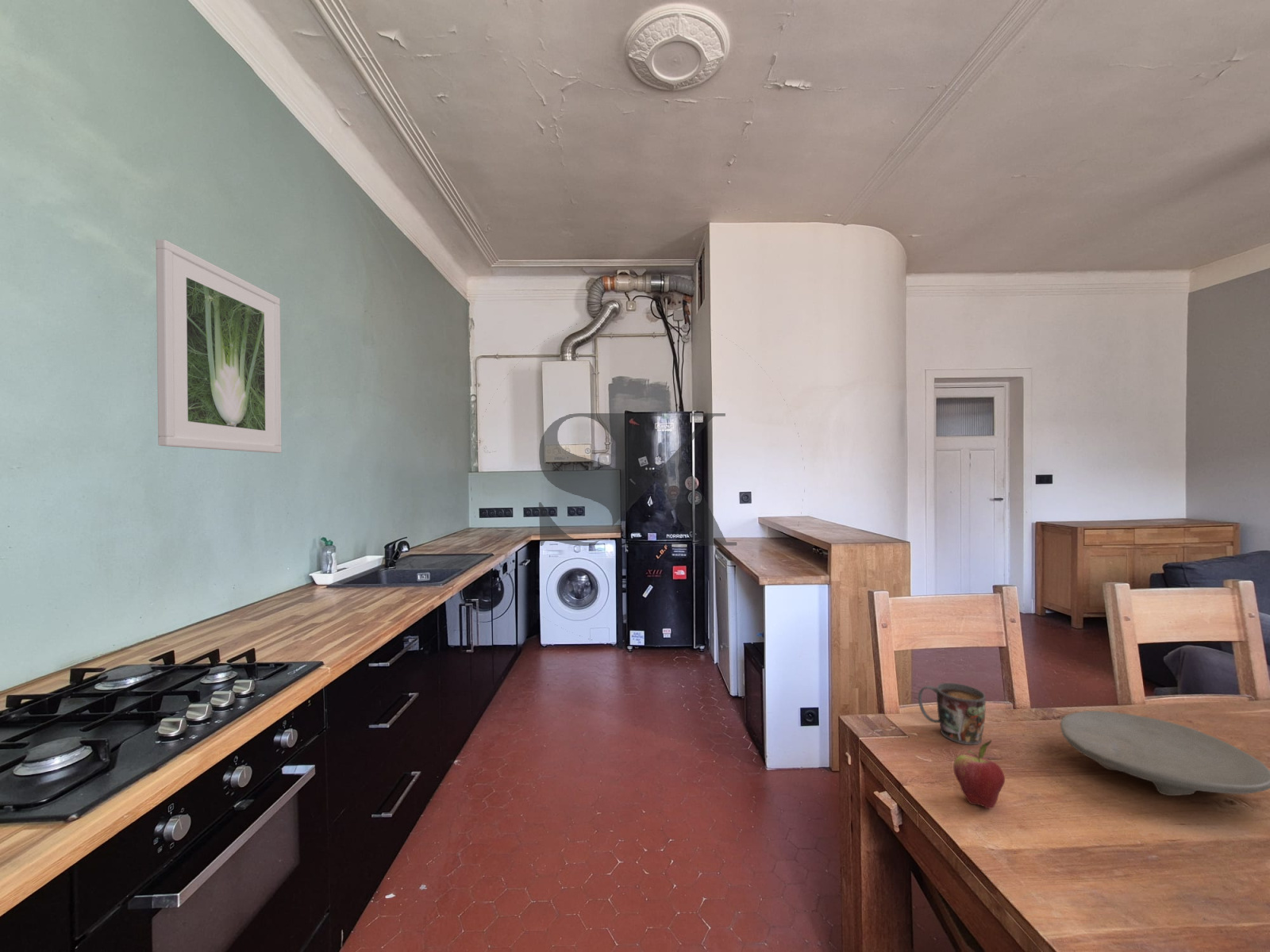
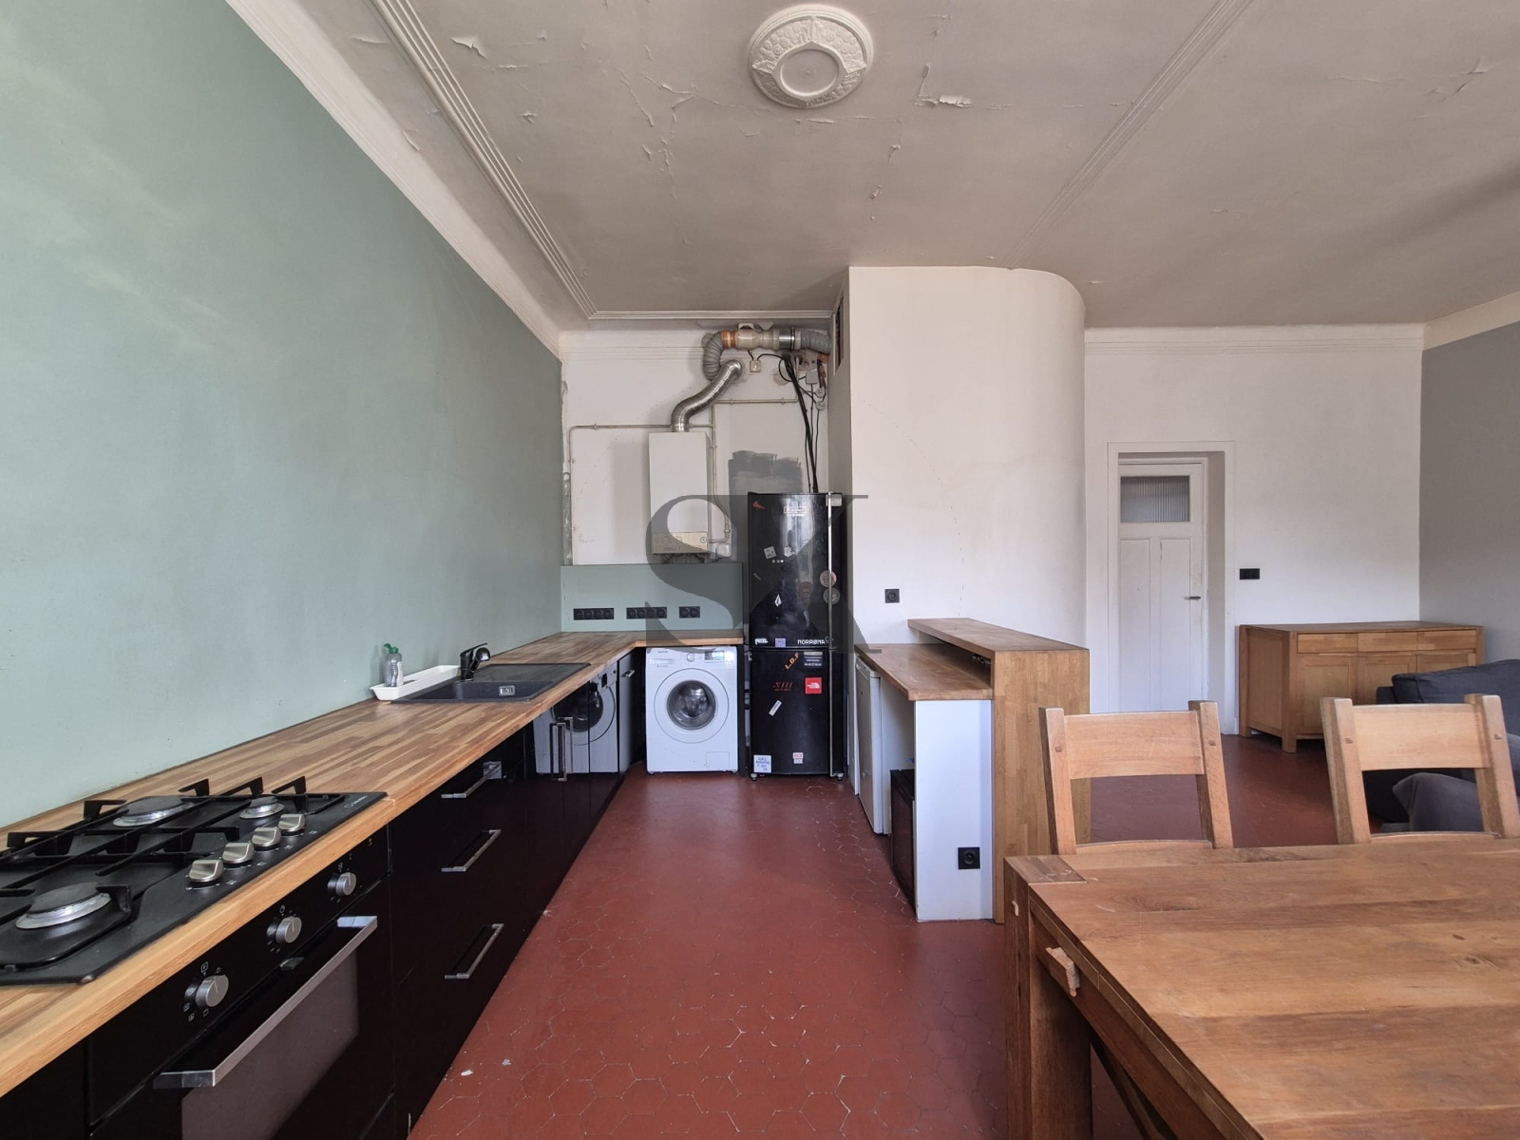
- bowl (1156, 758)
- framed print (228, 361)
- mug (950, 710)
- fruit (978, 770)
